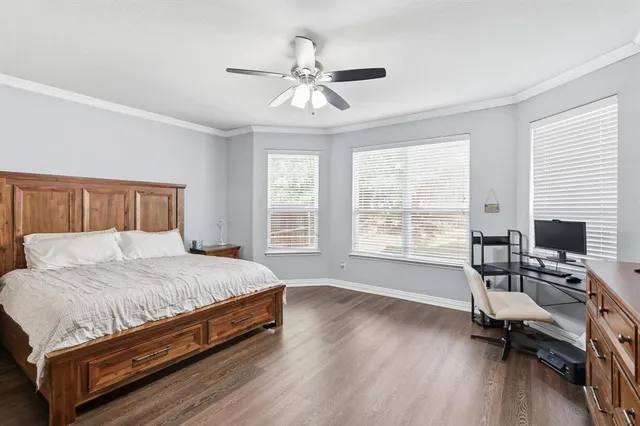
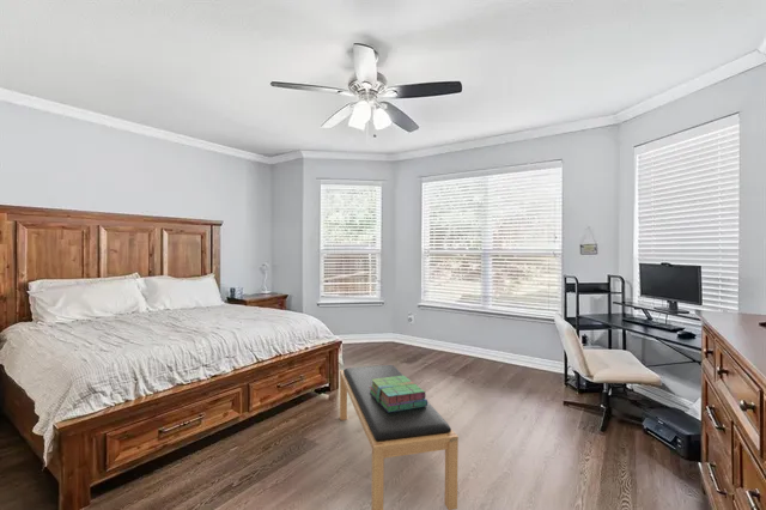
+ stack of books (396, 391)
+ bench (385, 420)
